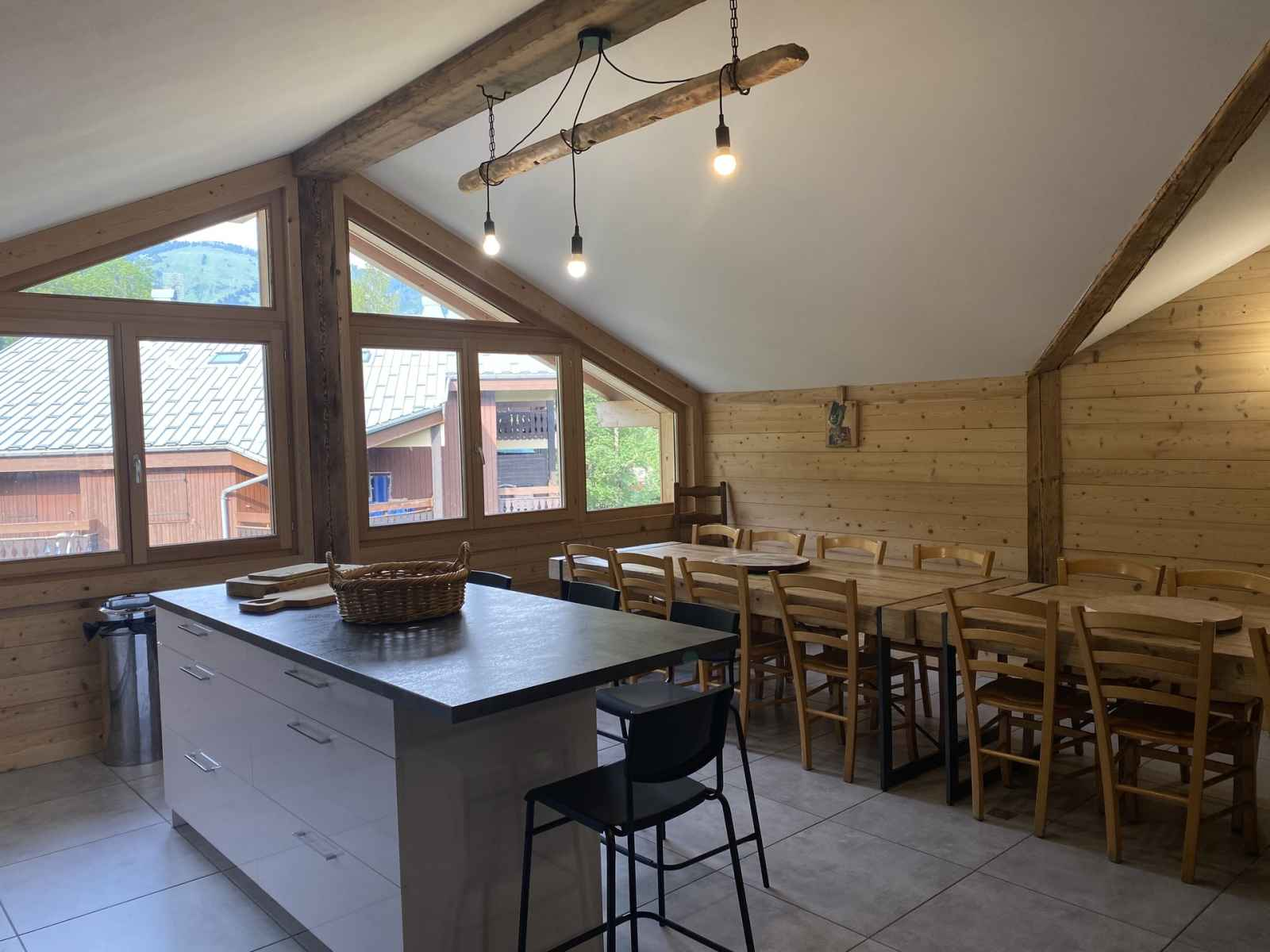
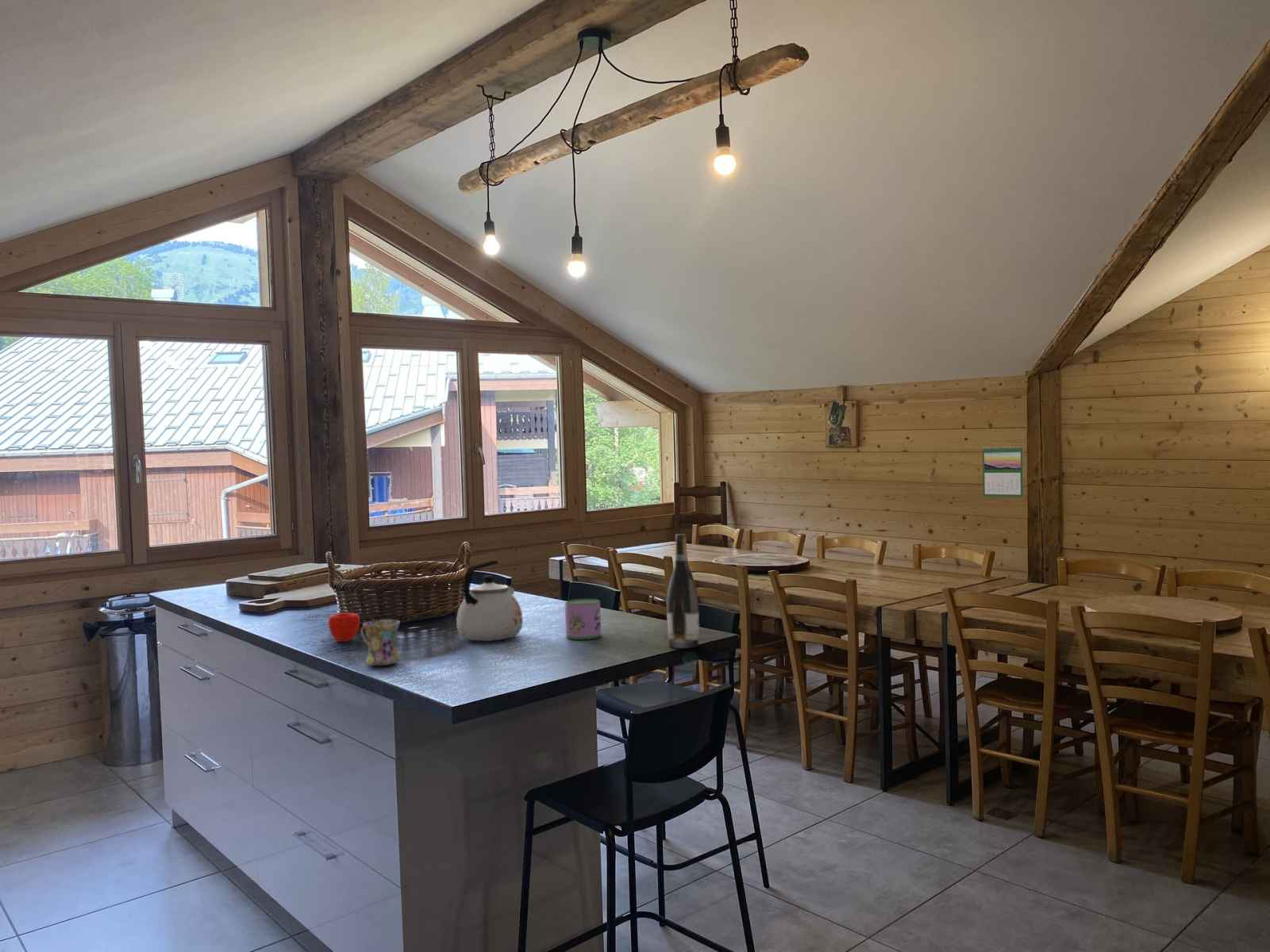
+ wine bottle (682, 589)
+ apple (344, 627)
+ mug (378, 643)
+ calendar (1003, 471)
+ mug (585, 617)
+ kettle (489, 599)
